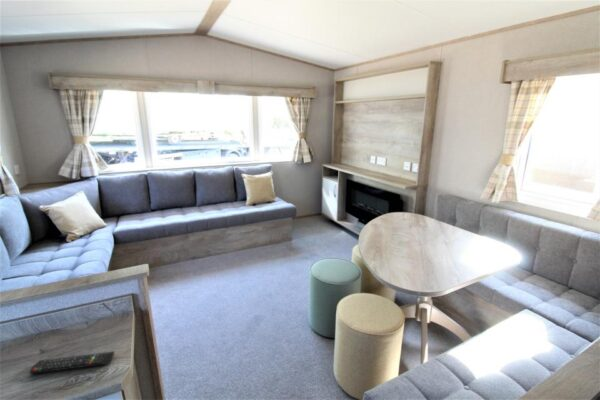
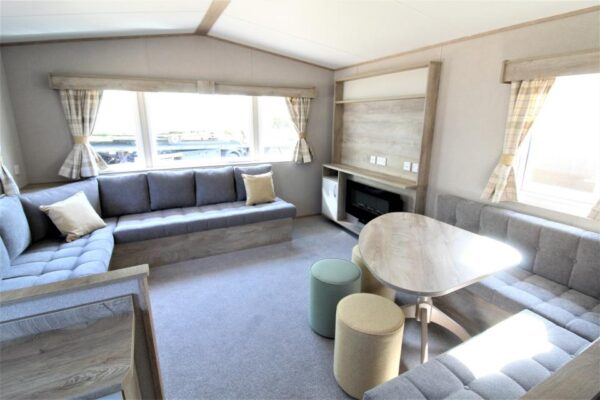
- remote control (73, 363)
